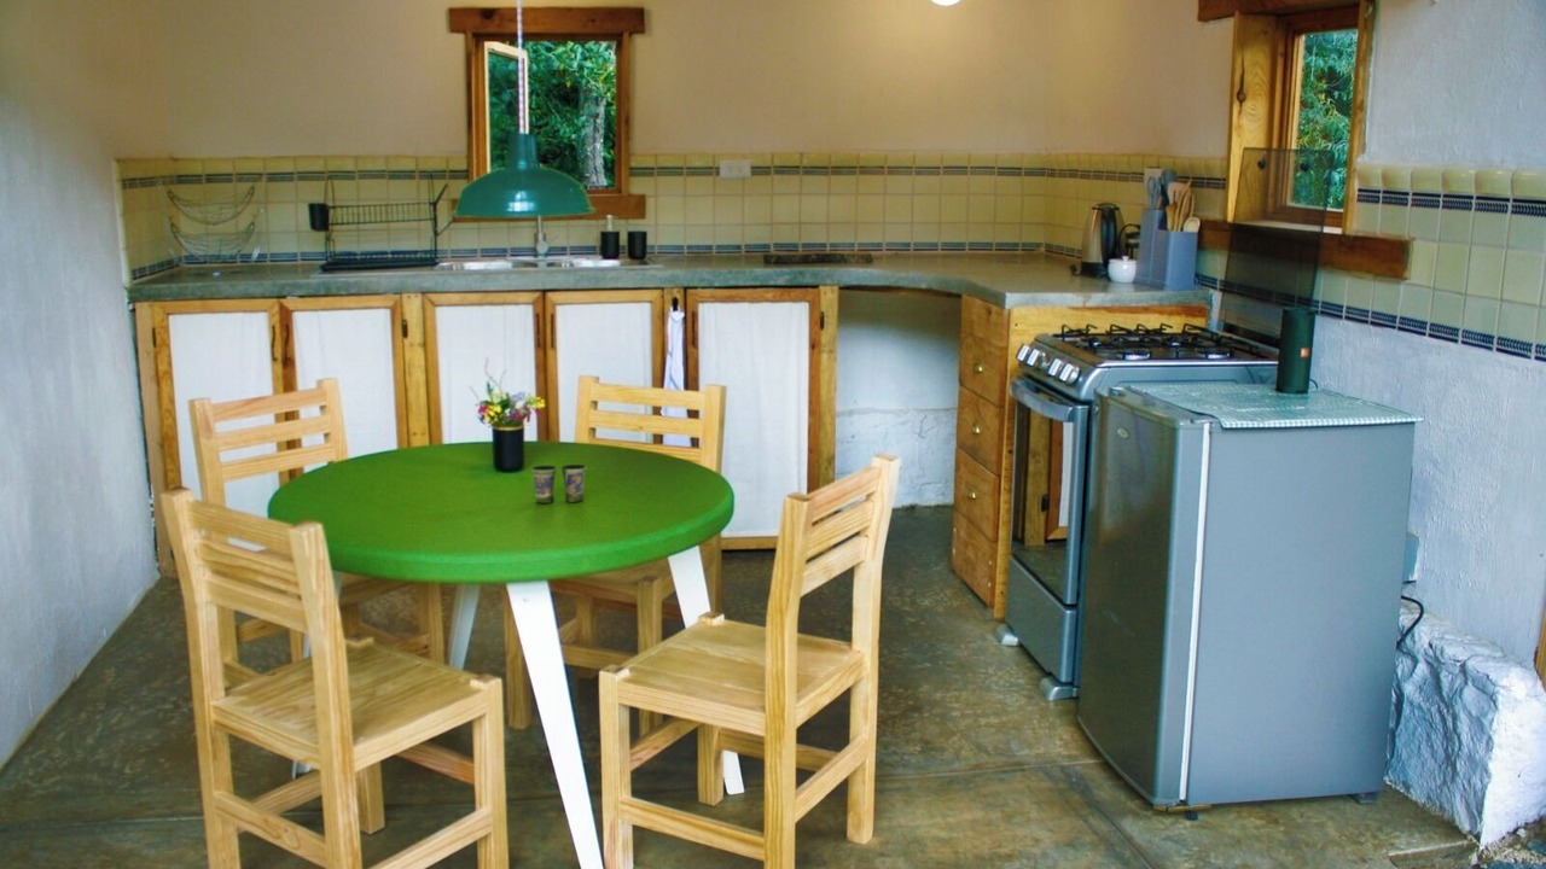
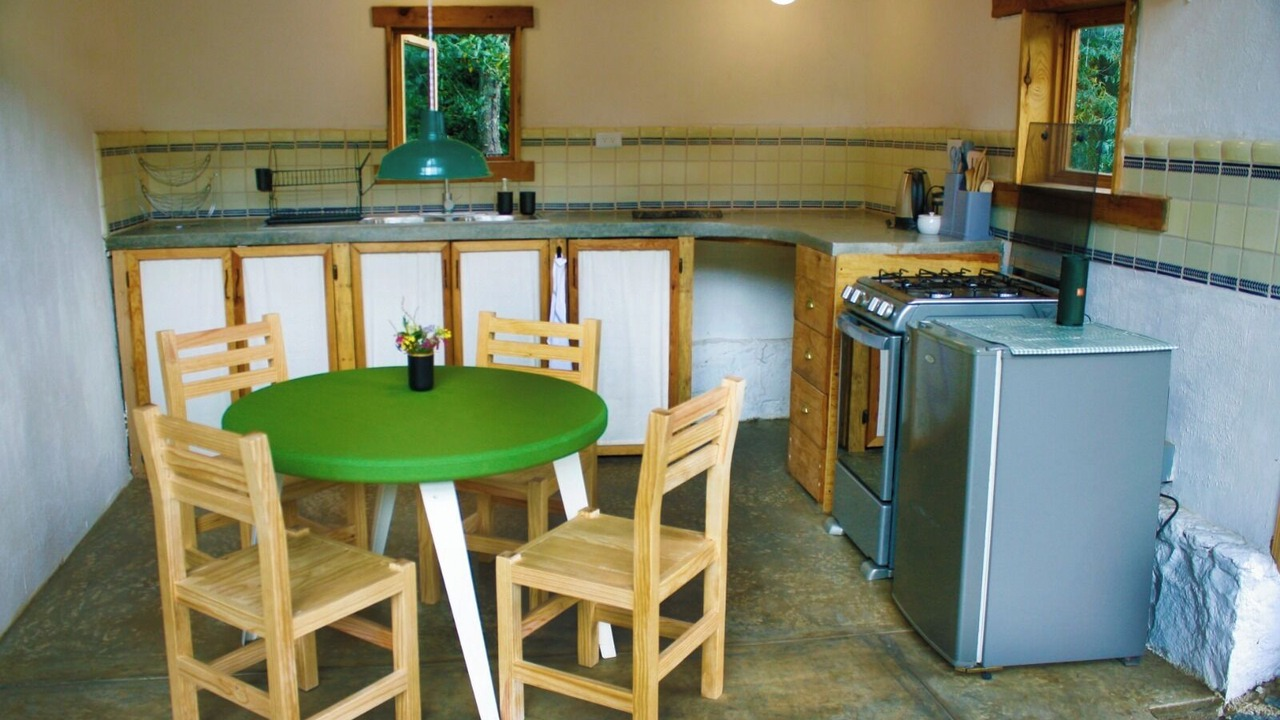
- cup (564, 482)
